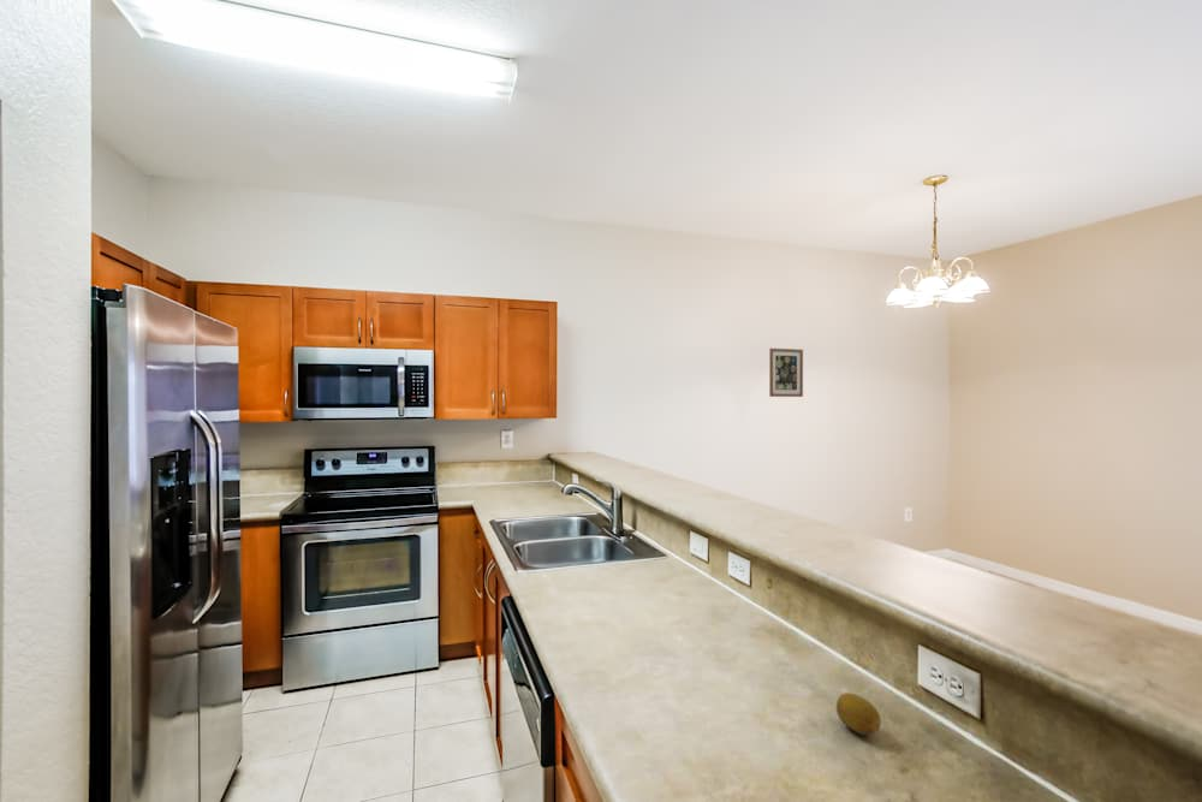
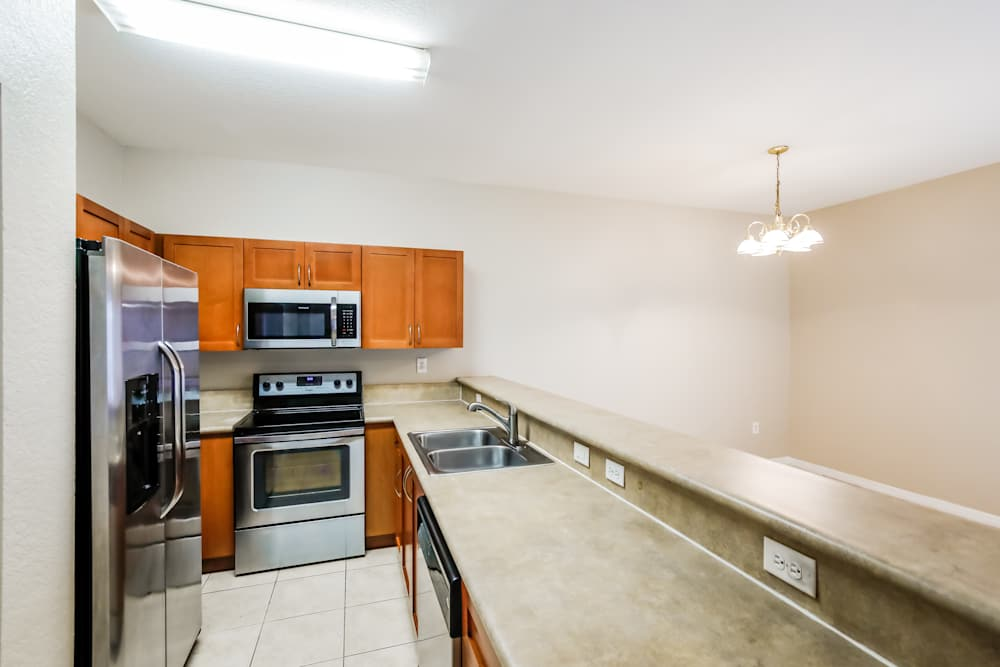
- wall art (786, 373)
- fruit (857, 713)
